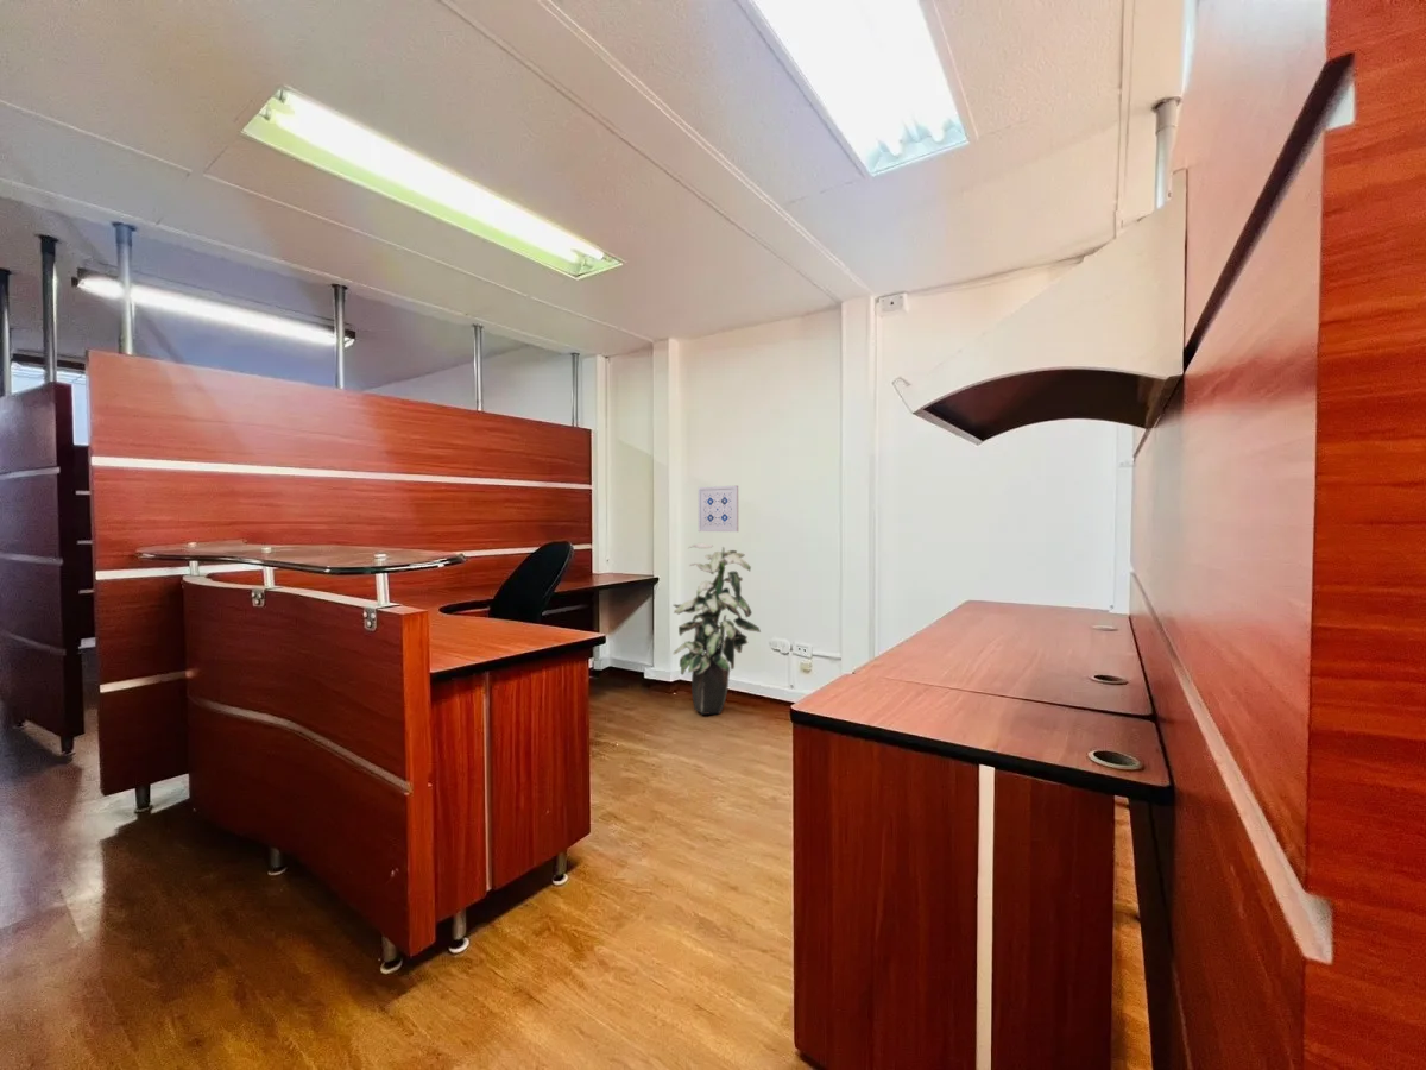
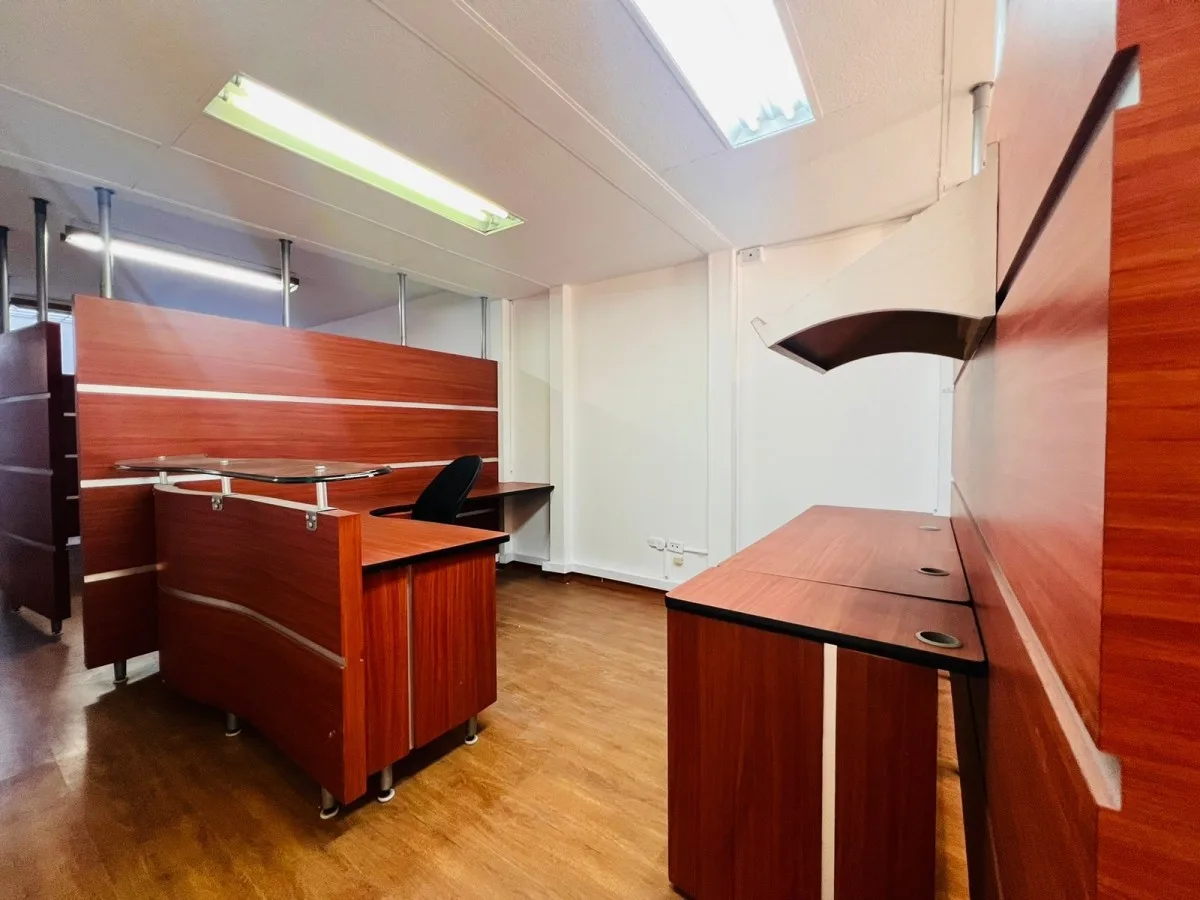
- wall art (718, 509)
- indoor plant (711, 627)
